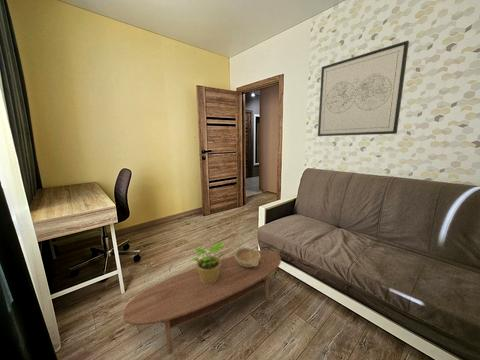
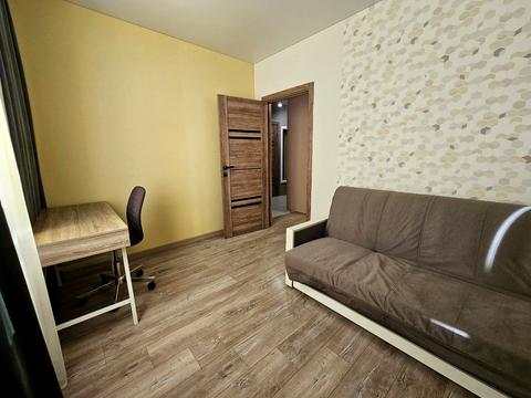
- decorative bowl (247, 258)
- potted plant (207, 260)
- wall art (355, 96)
- coffee table (216, 293)
